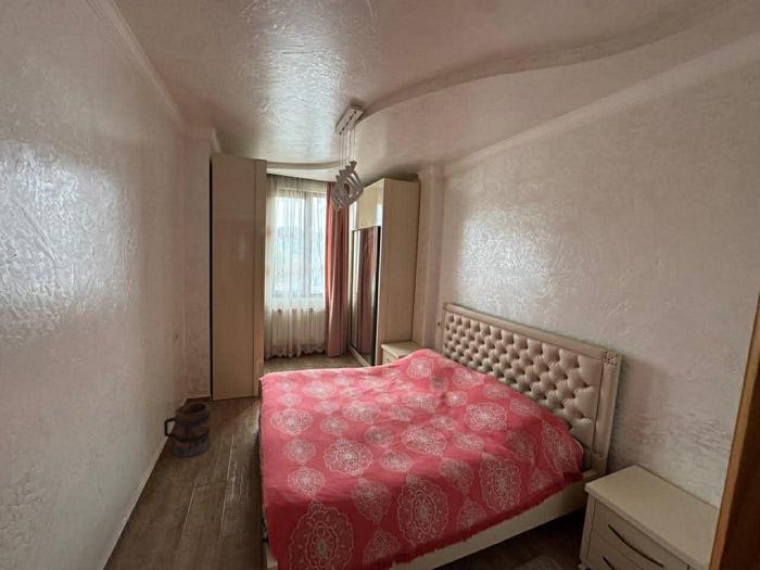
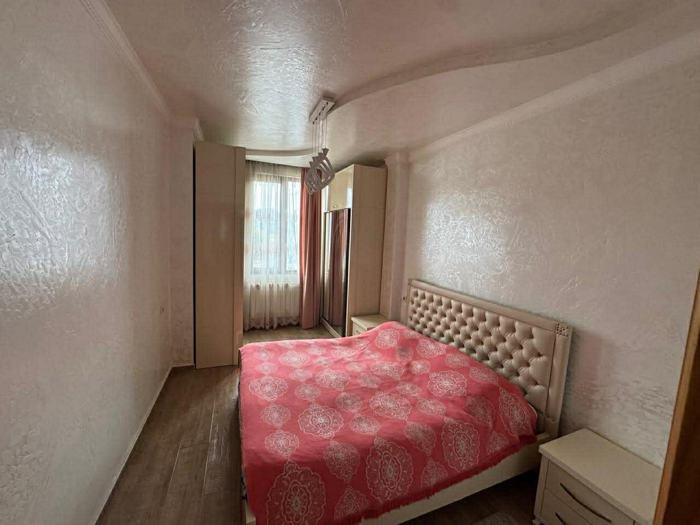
- wooden barrel (188, 428)
